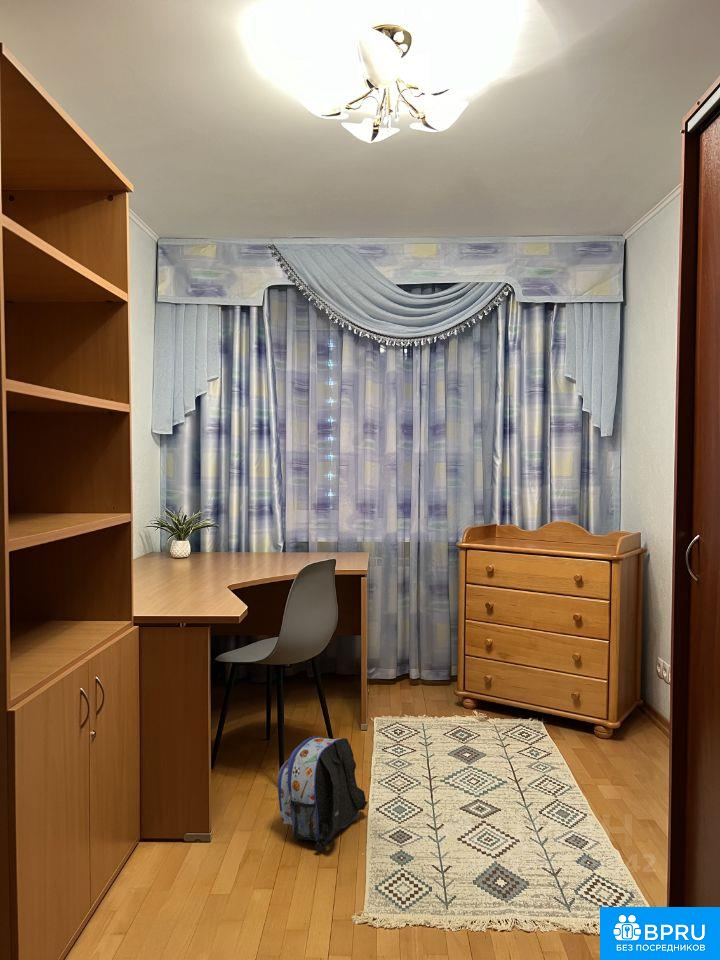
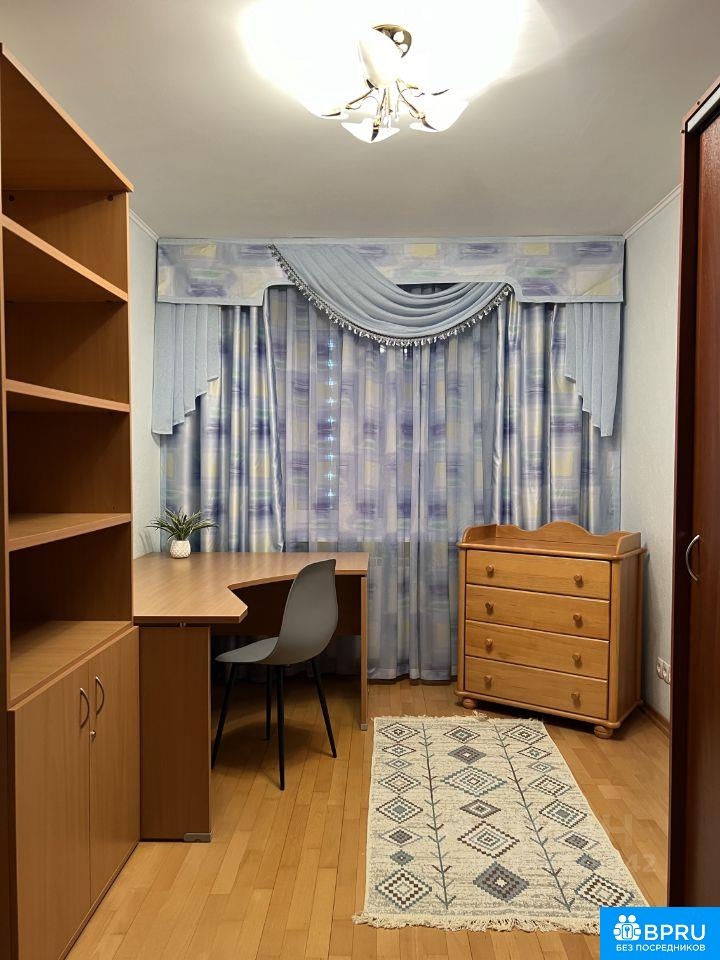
- backpack (320, 783)
